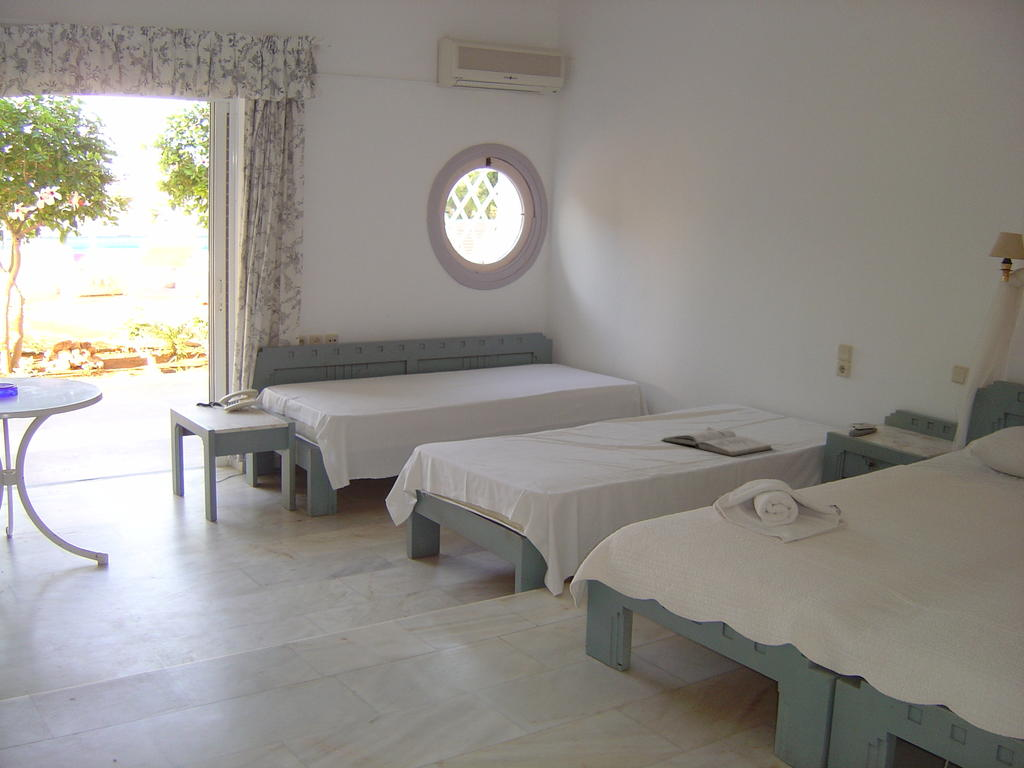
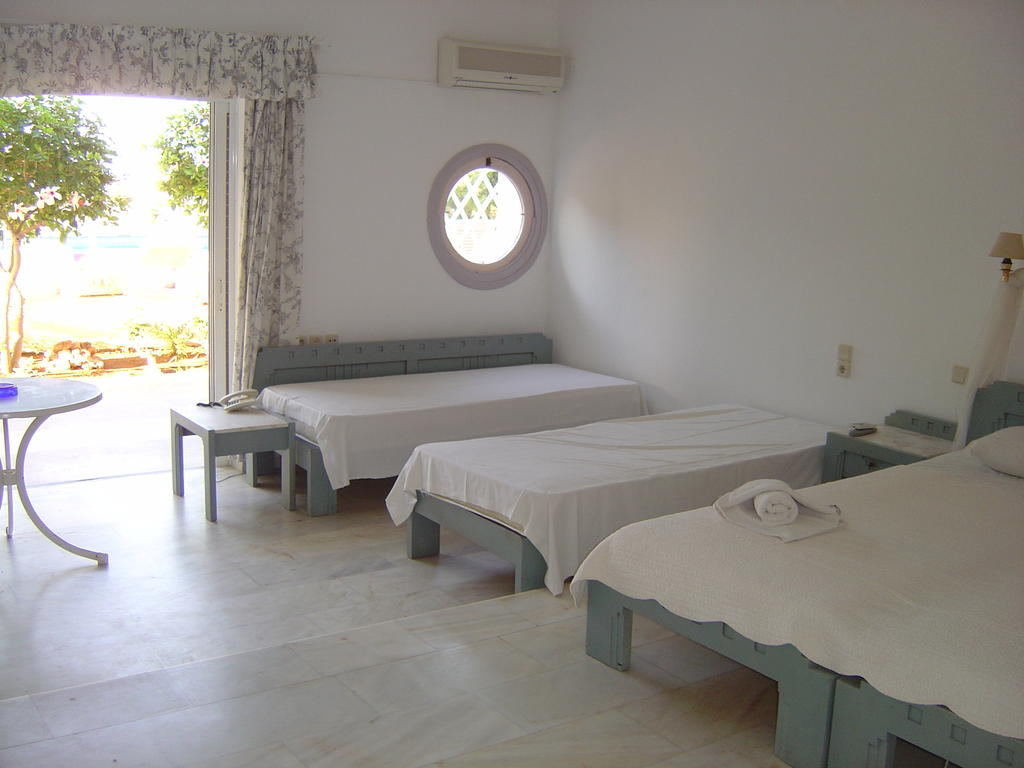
- book (716, 439)
